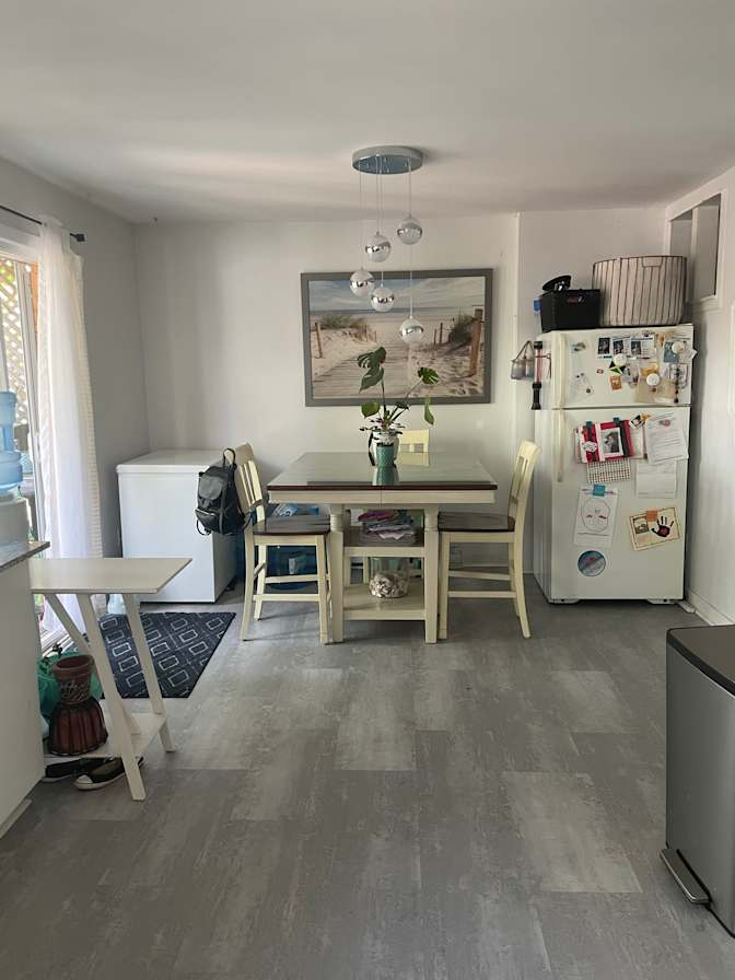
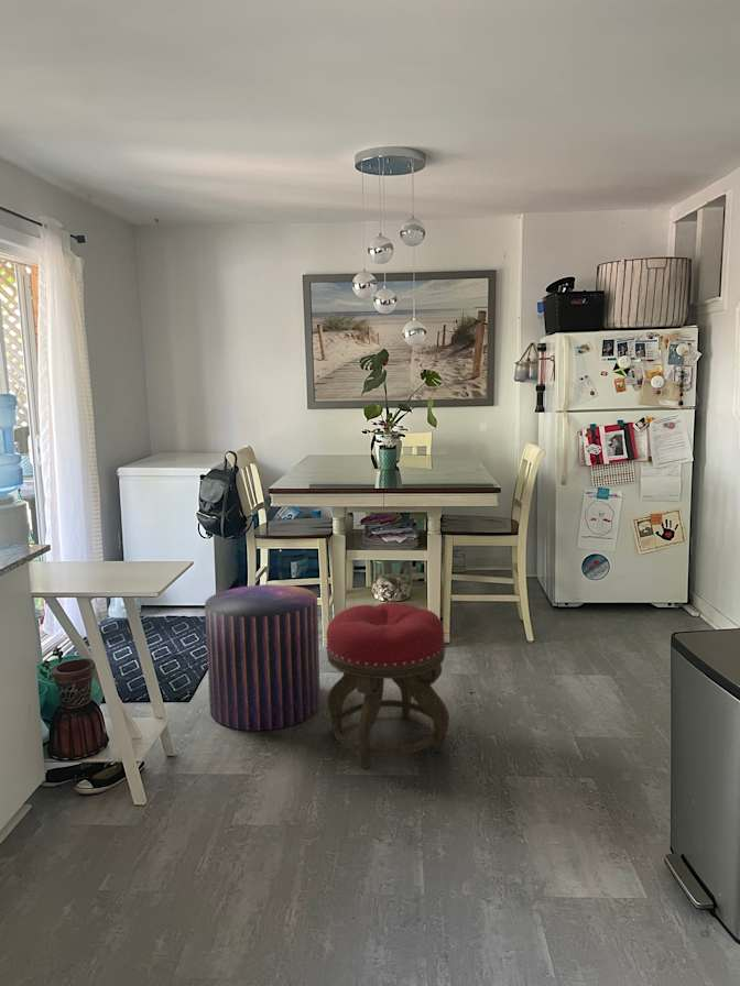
+ stool (385, 678)
+ stool (263, 653)
